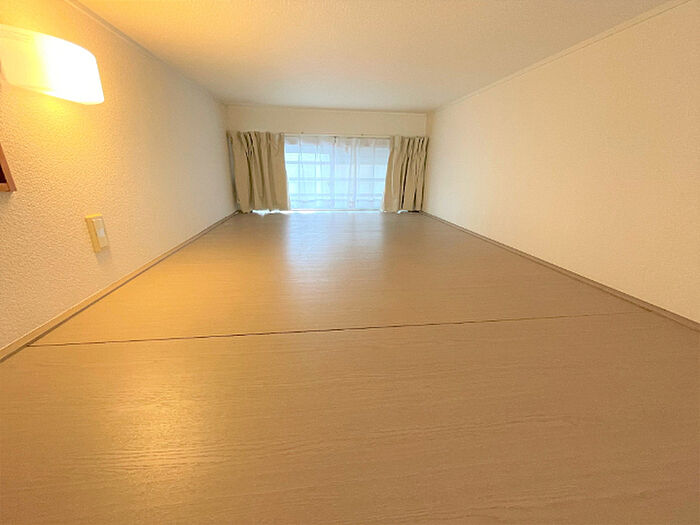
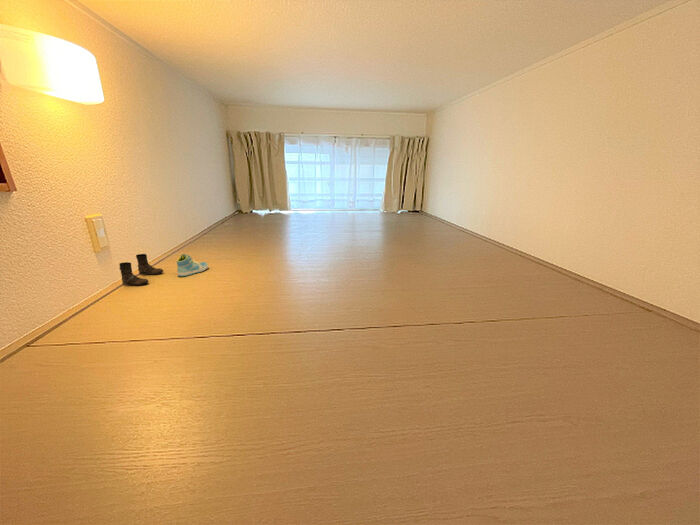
+ sneaker (192, 262)
+ boots (142, 268)
